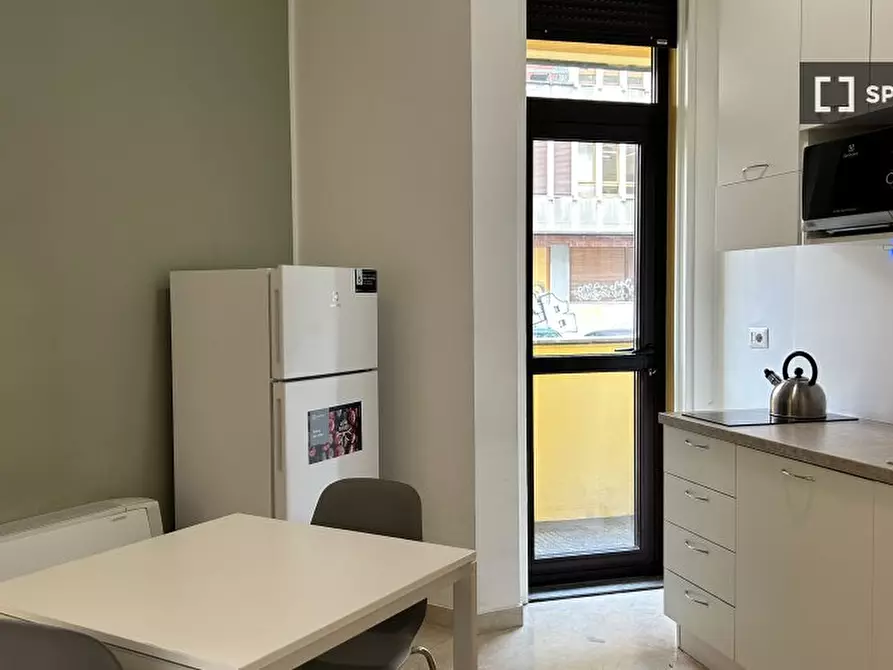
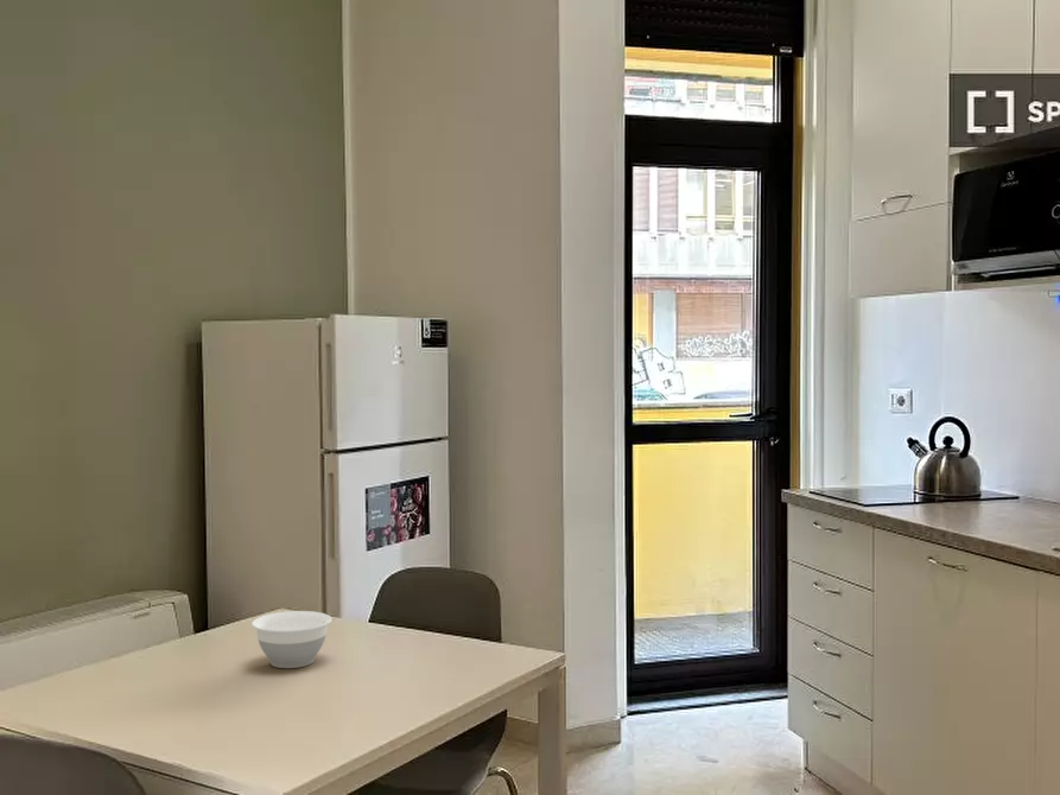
+ bowl (292, 641)
